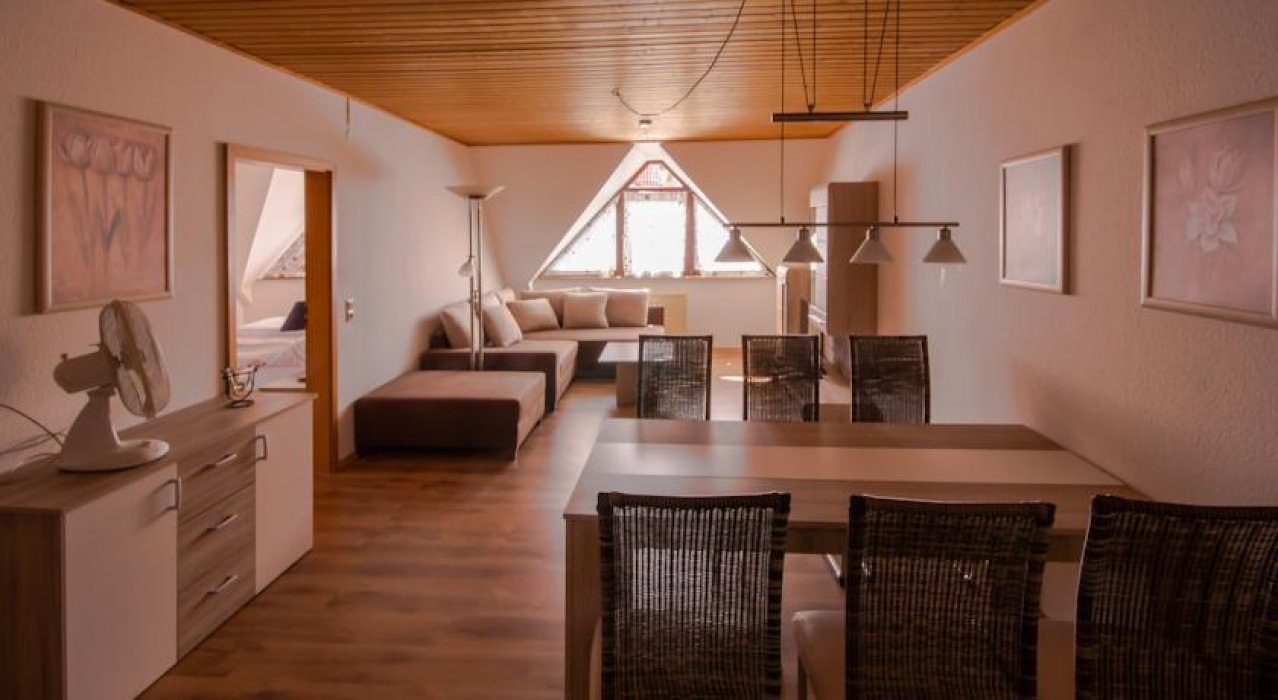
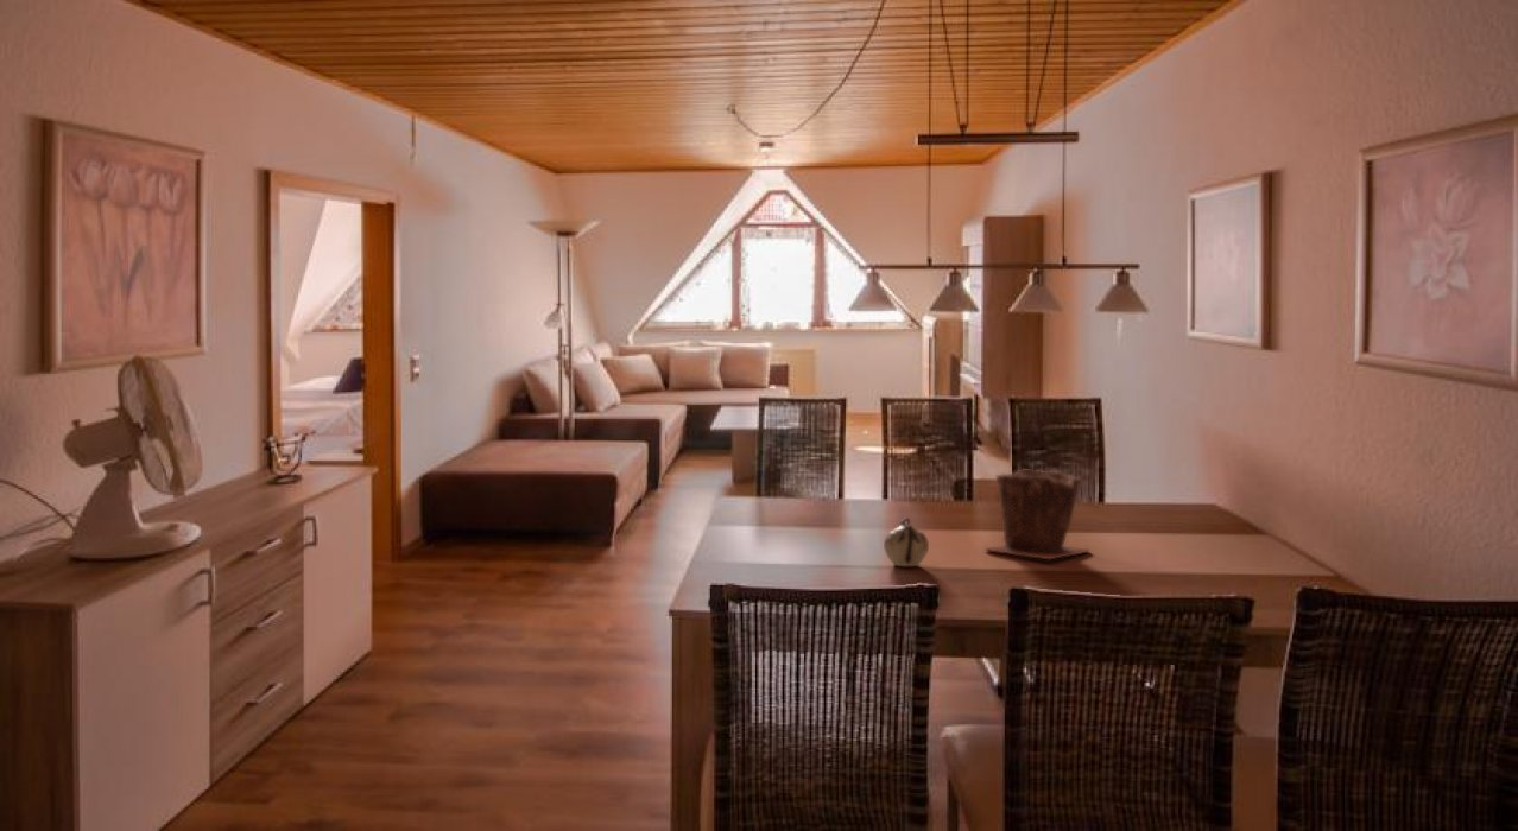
+ teapot (905, 540)
+ plant pot (1037, 510)
